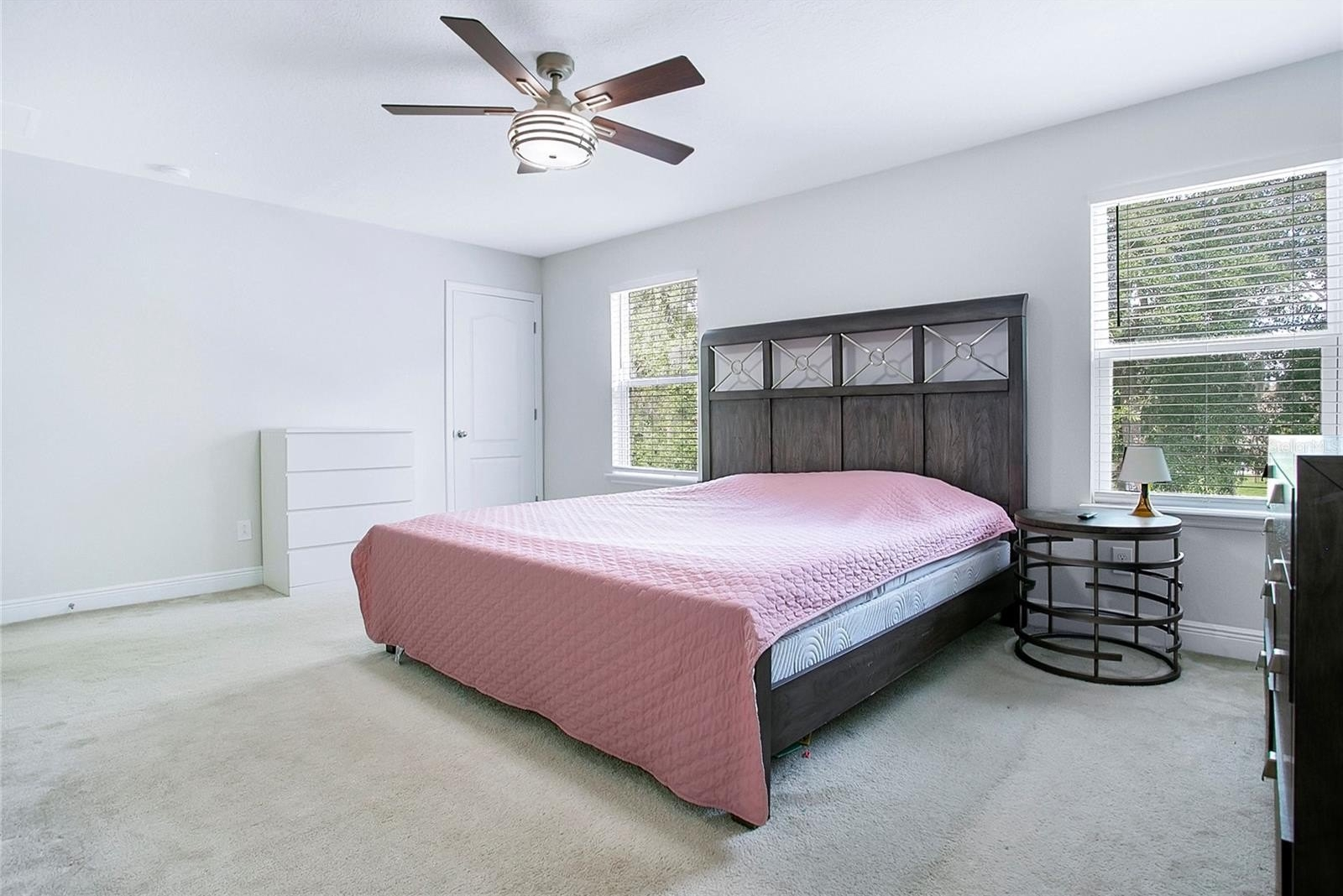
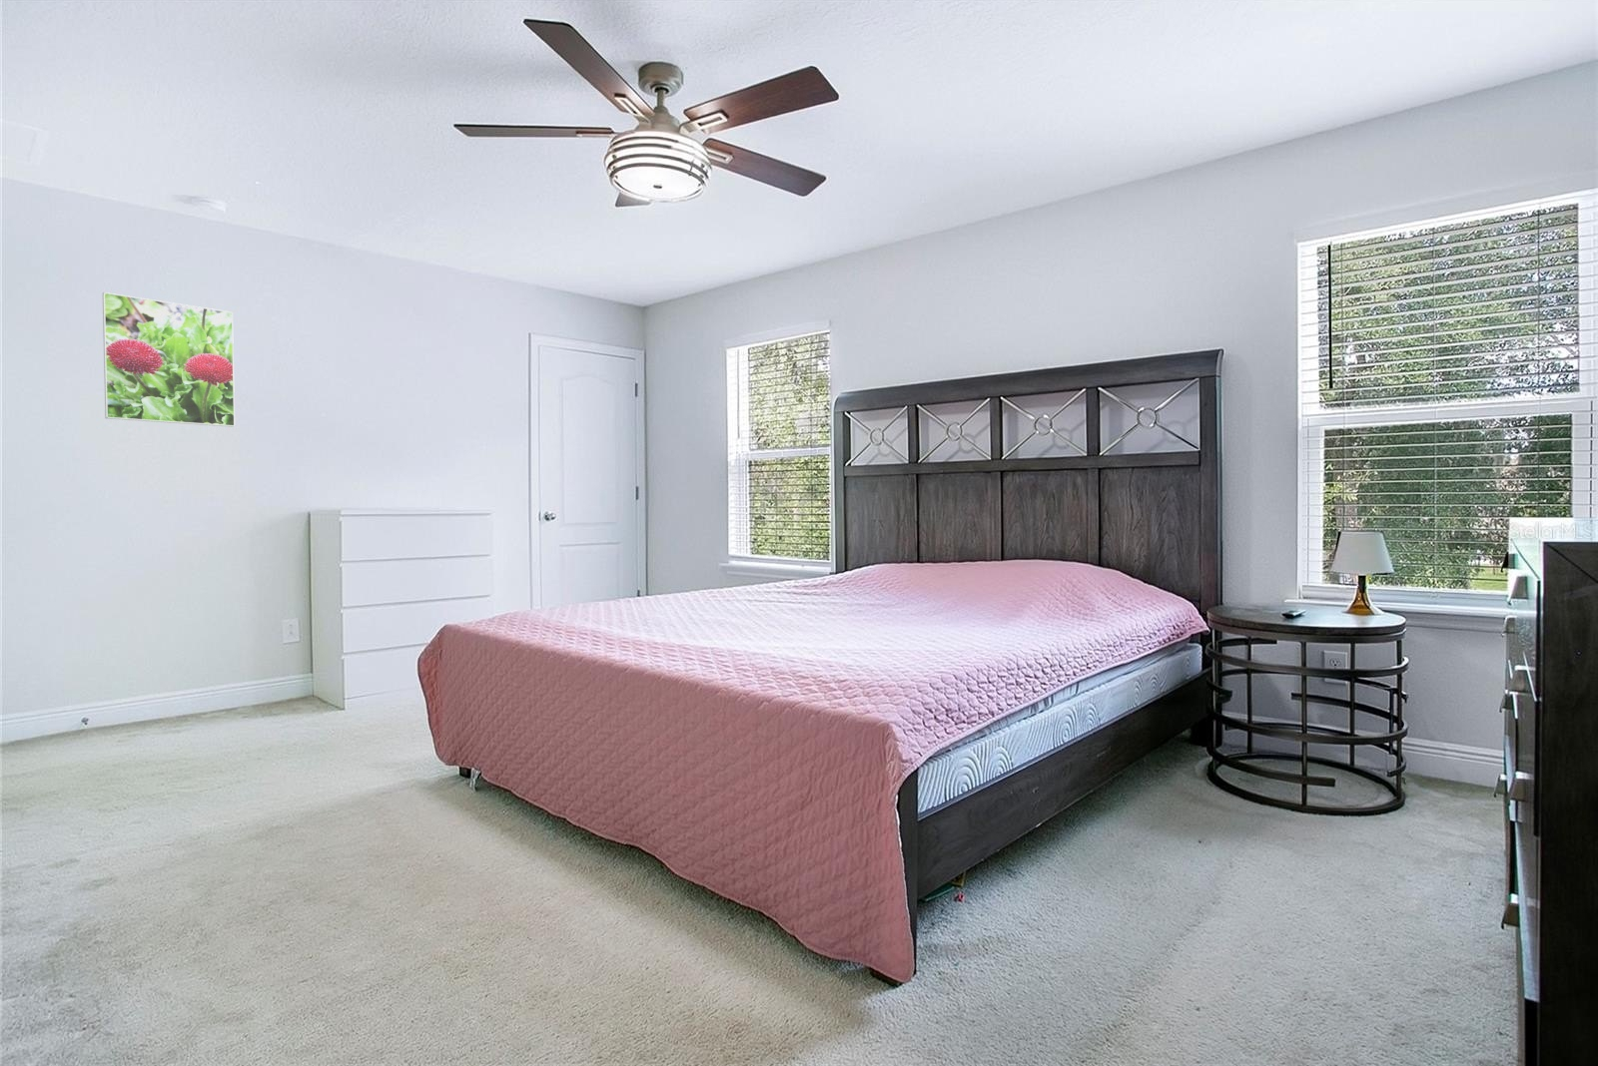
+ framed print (171, 363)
